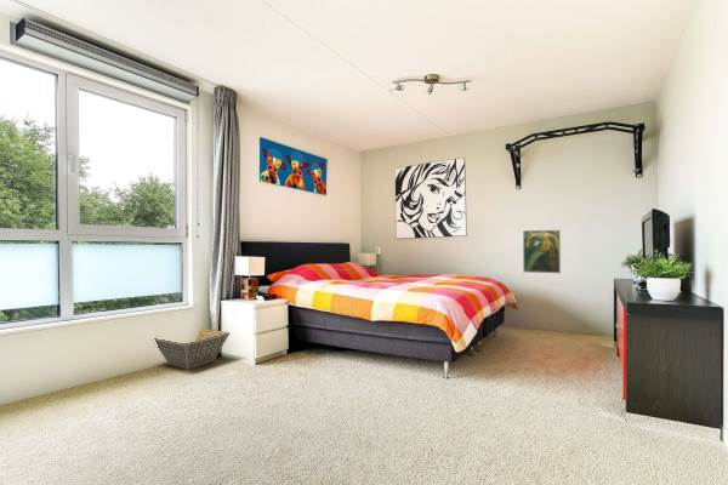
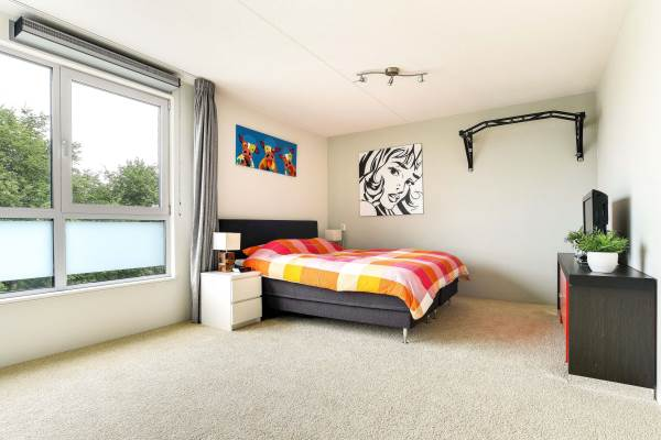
- basket (190, 348)
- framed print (541, 251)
